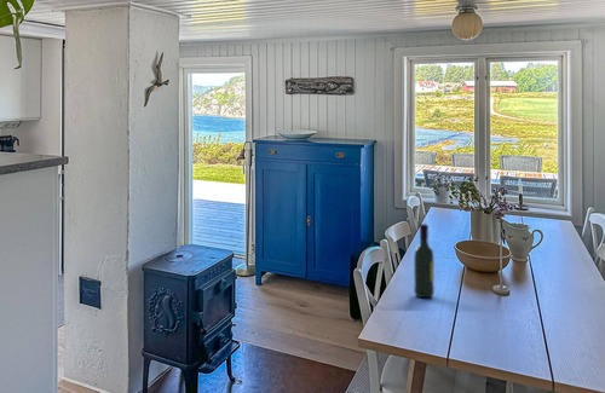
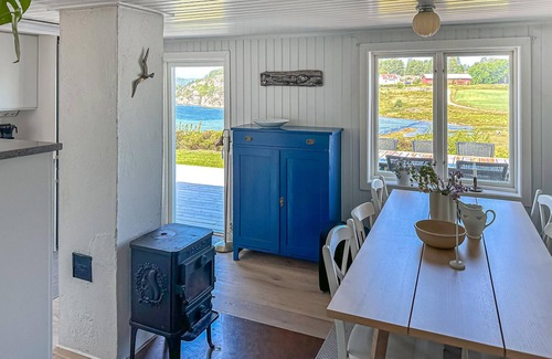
- wine bottle (424, 260)
